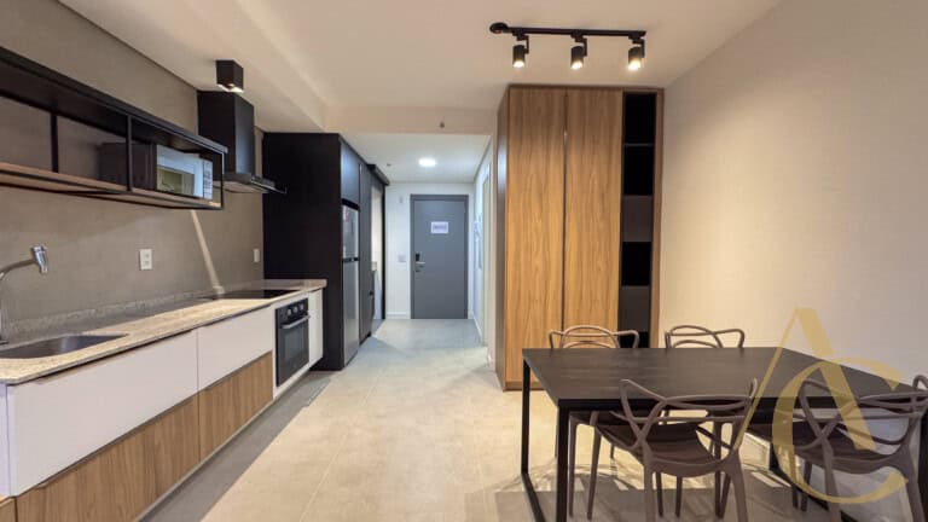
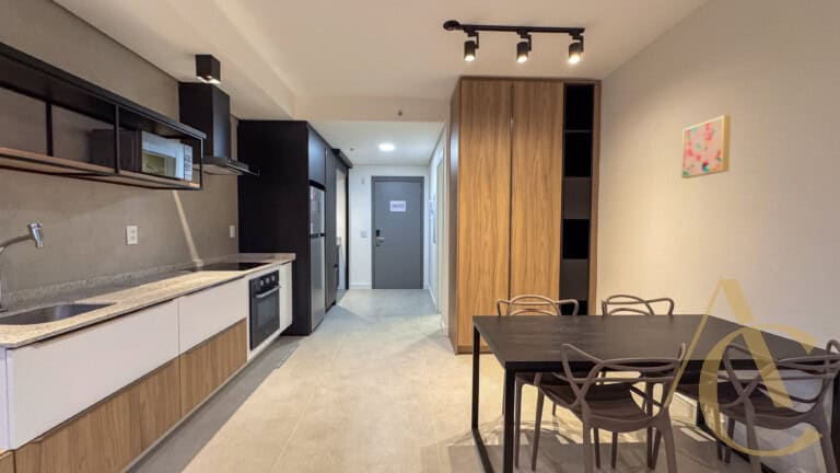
+ wall art (703, 149)
